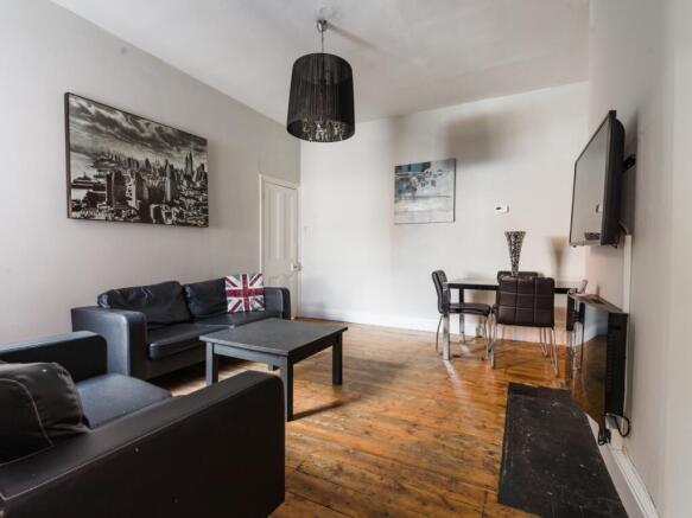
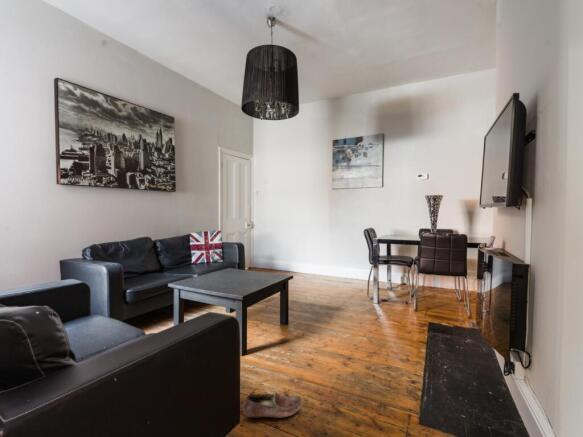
+ shoe (273, 403)
